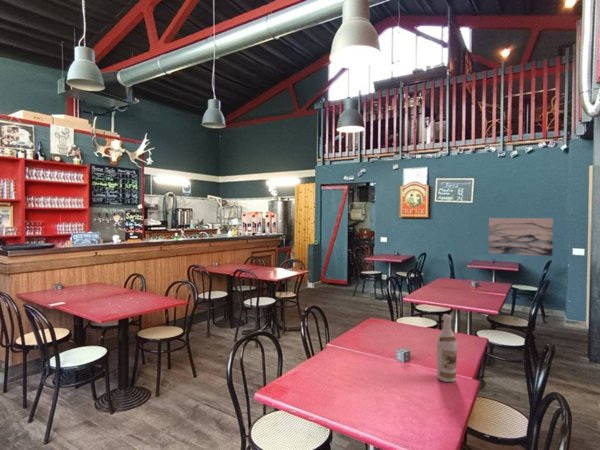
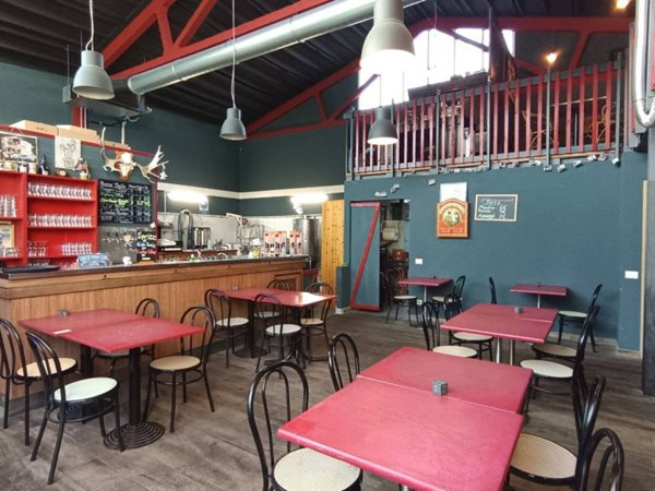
- wall art (519, 236)
- wine bottle (446, 346)
